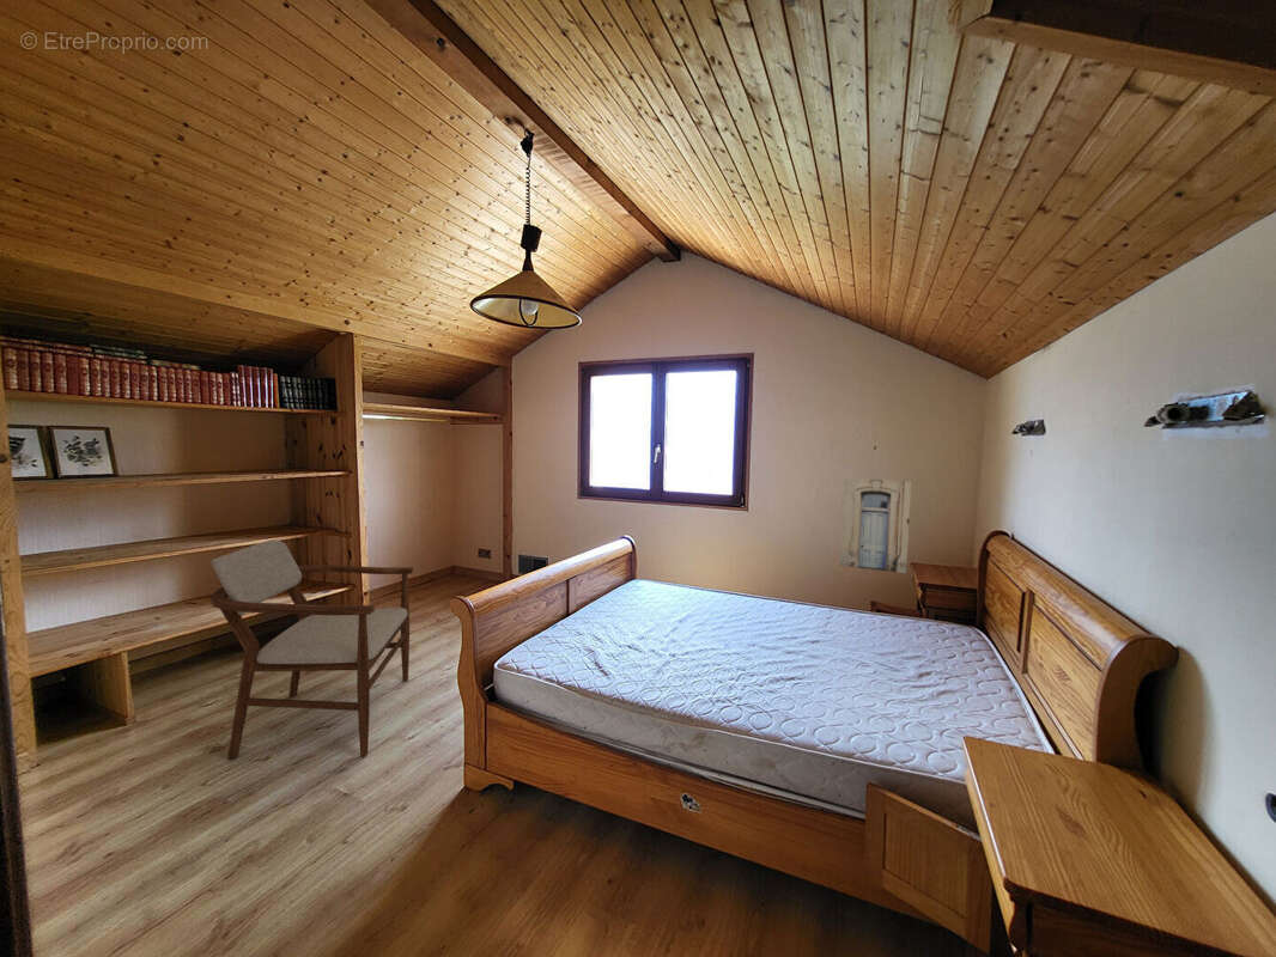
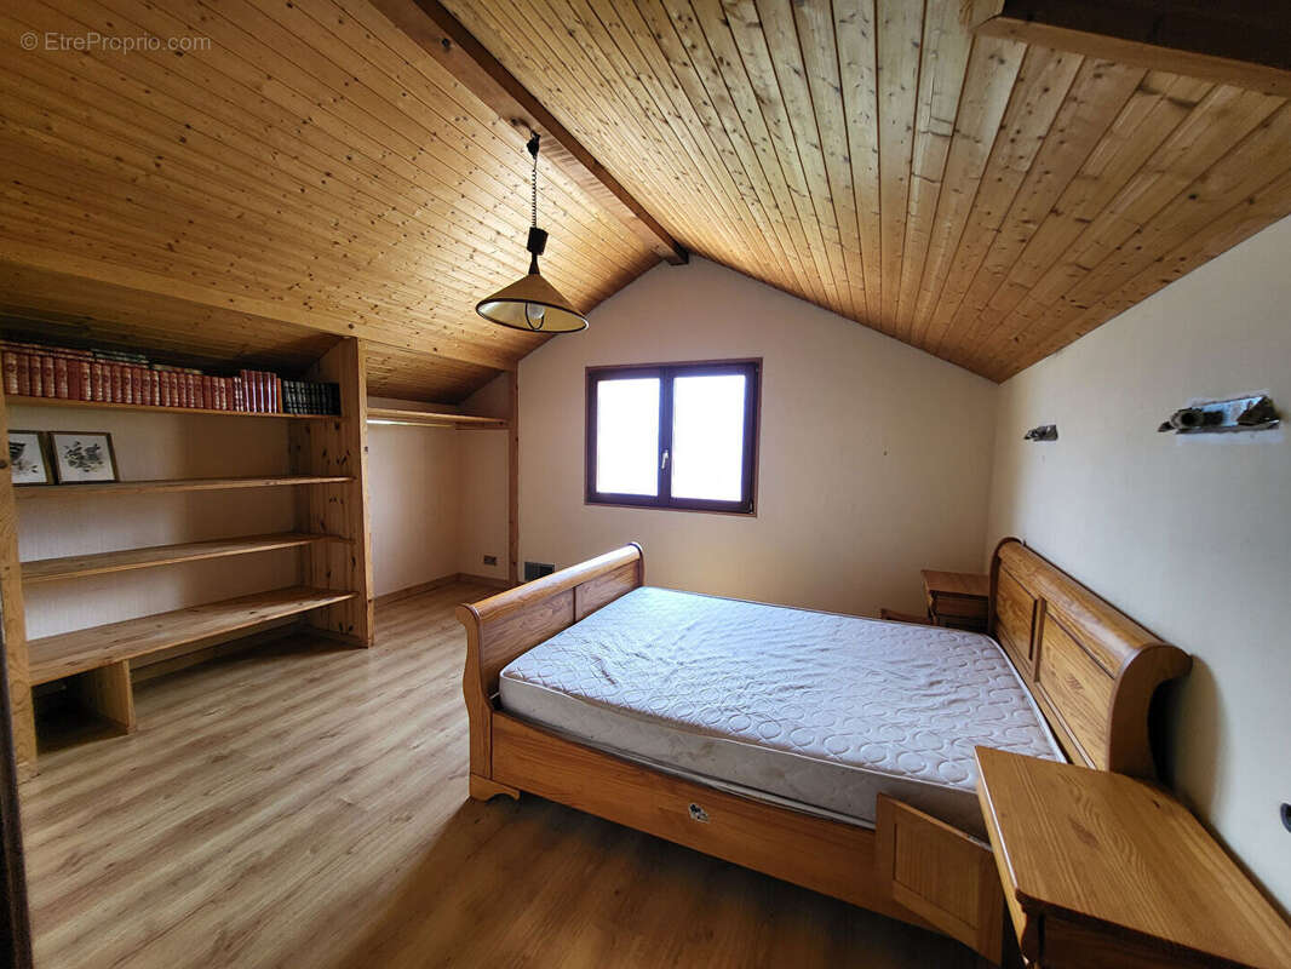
- armchair (315, 634)
- wall art (874, 524)
